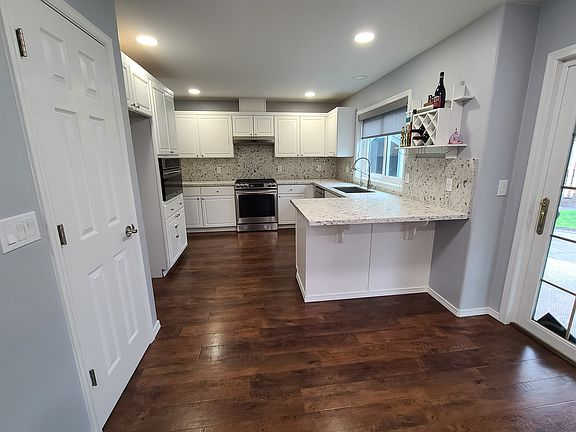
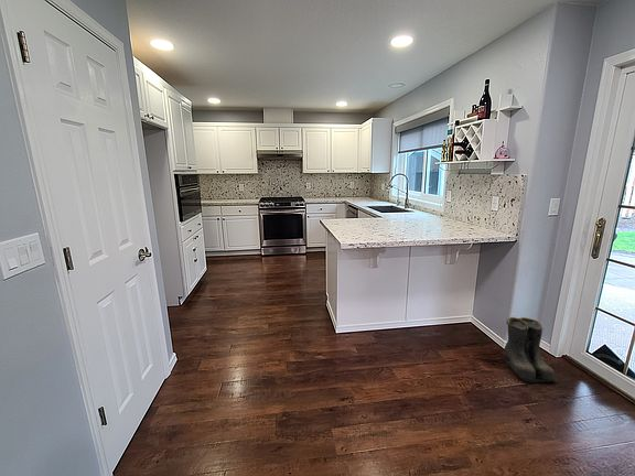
+ boots (528, 347)
